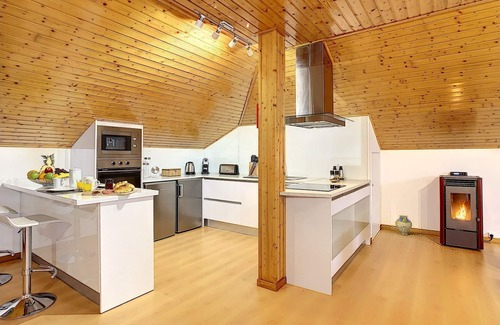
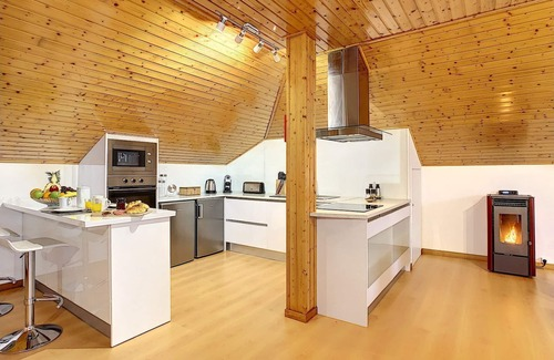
- ceramic jug (403, 224)
